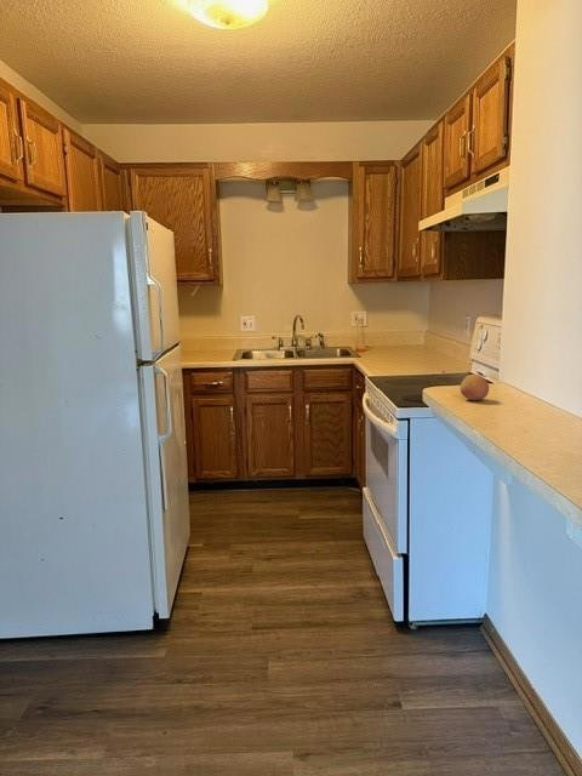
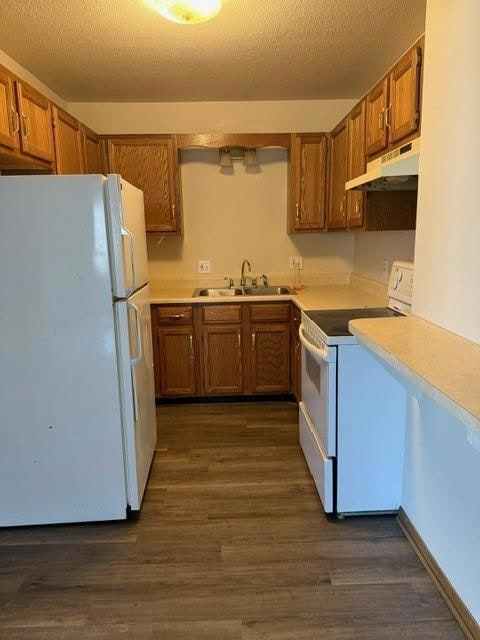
- fruit (475, 387)
